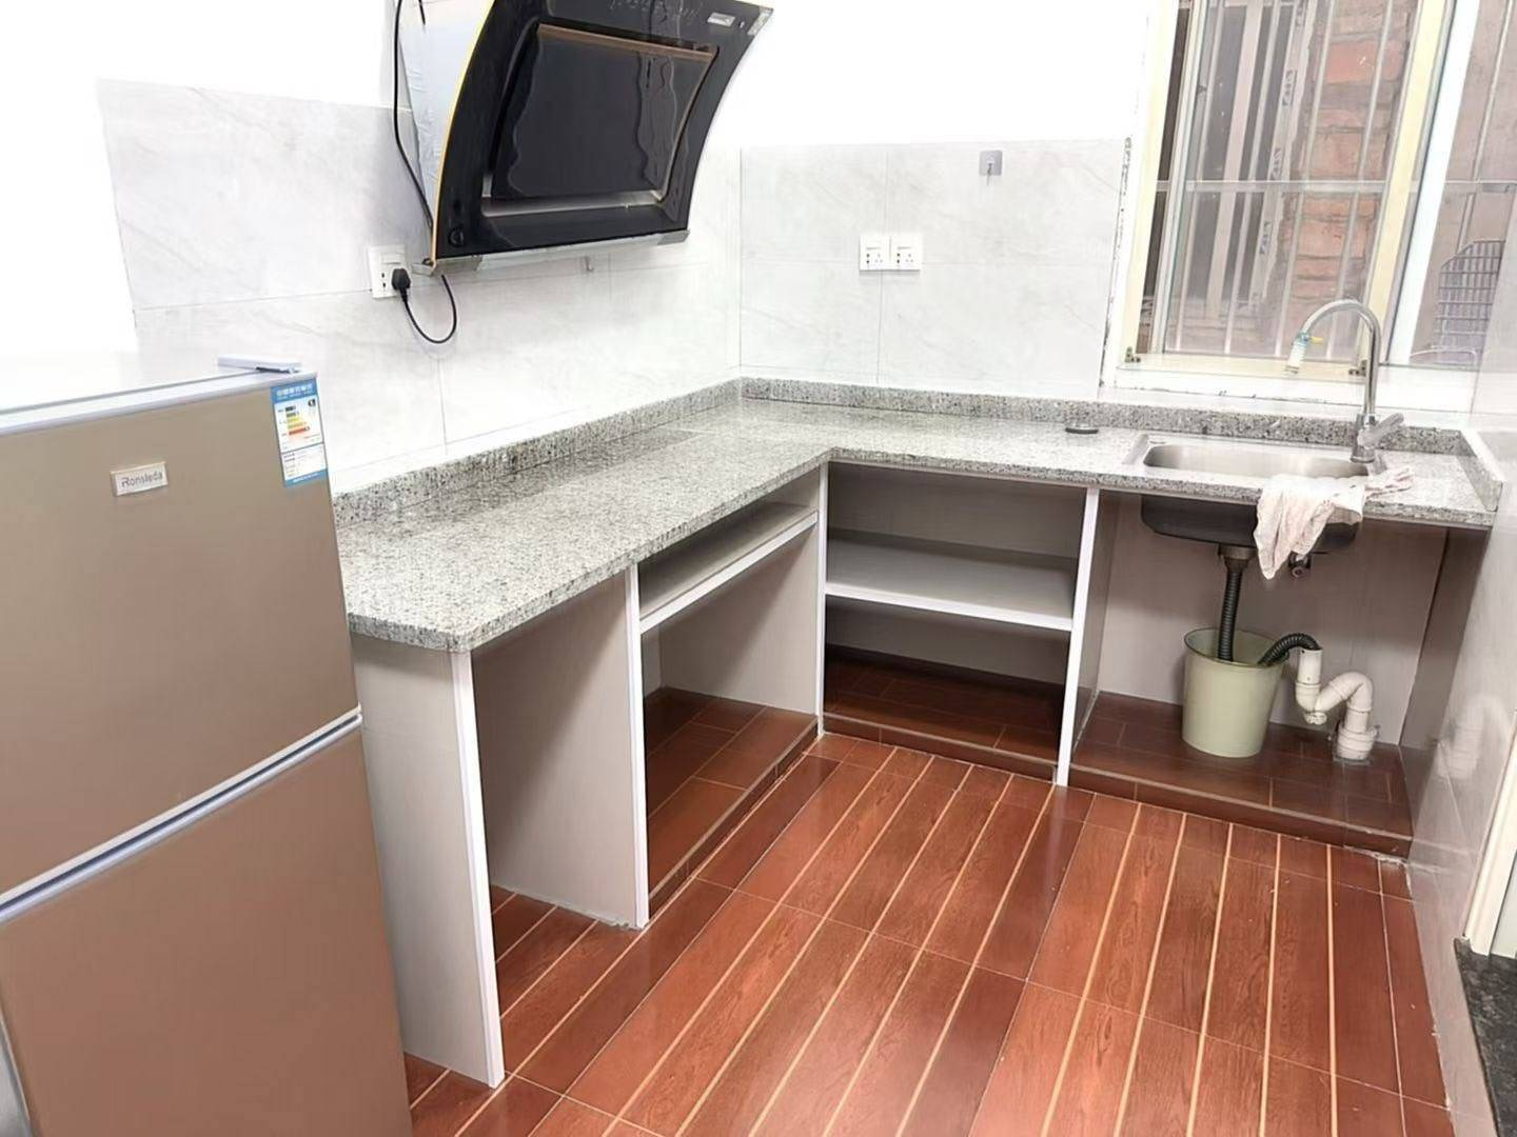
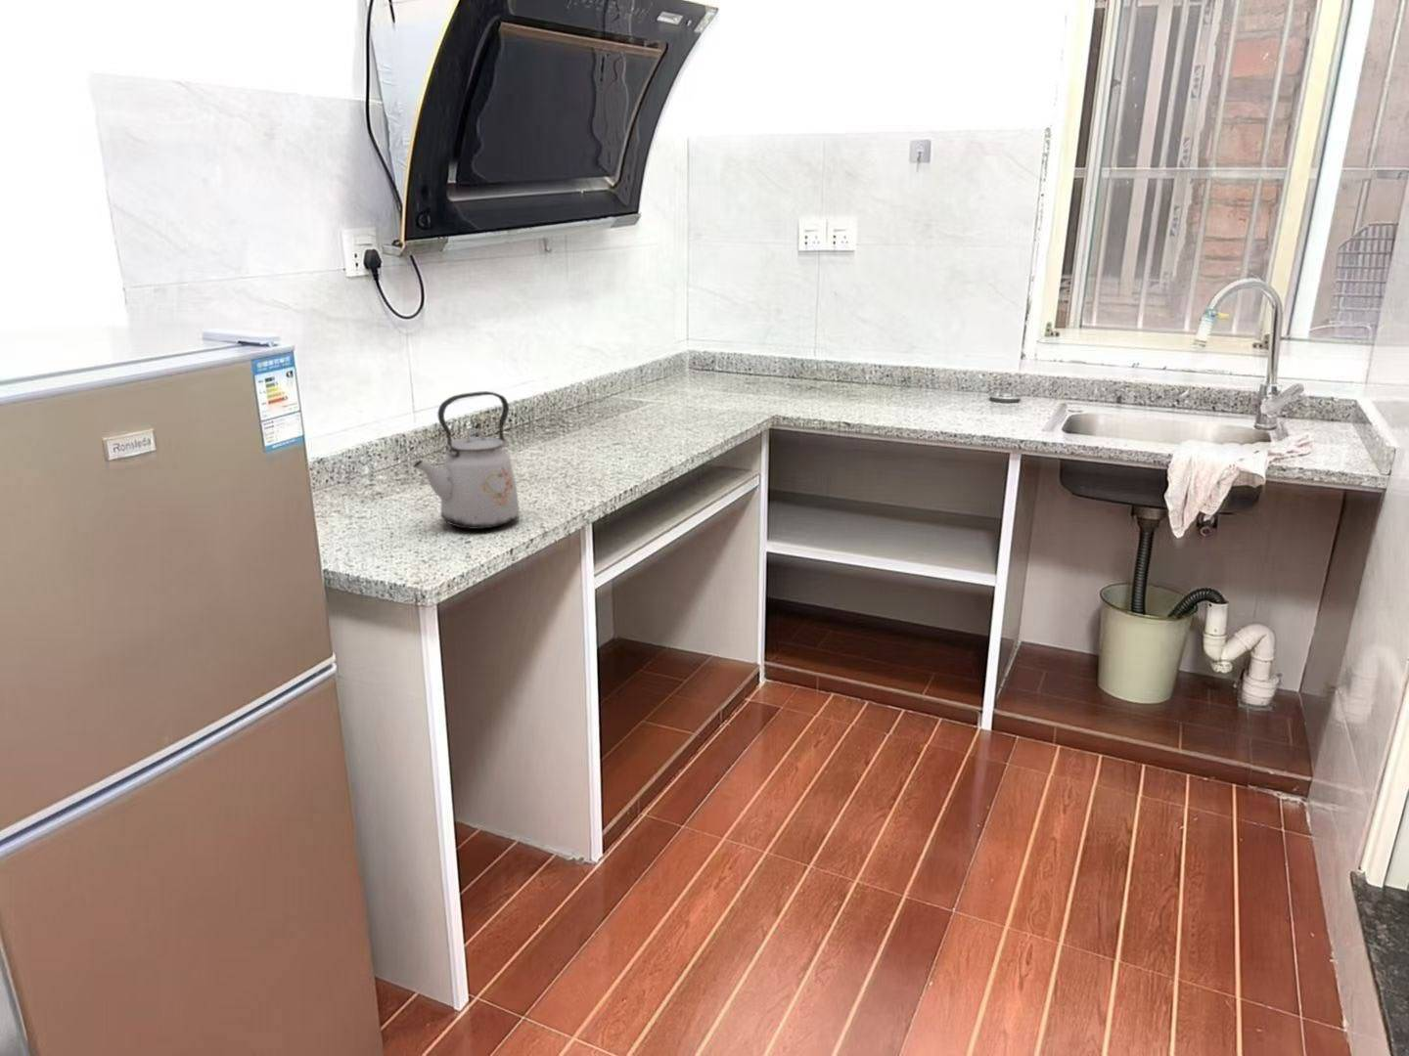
+ kettle (464, 460)
